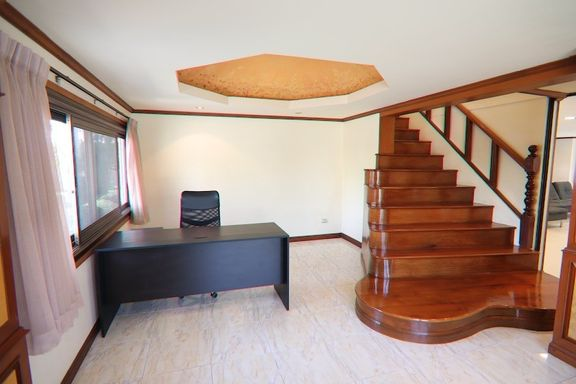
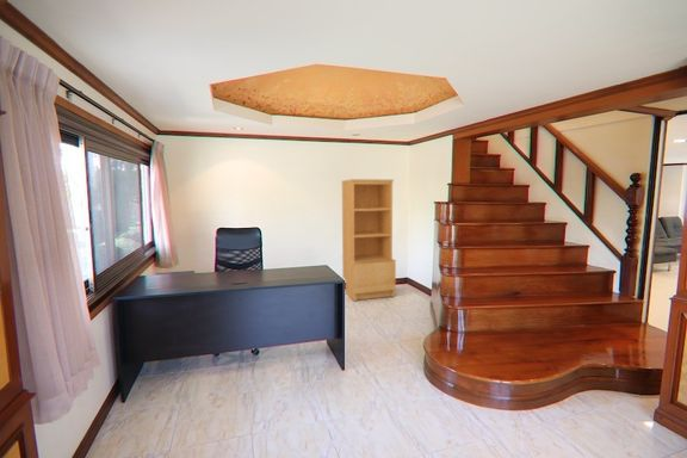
+ bookcase (367, 237)
